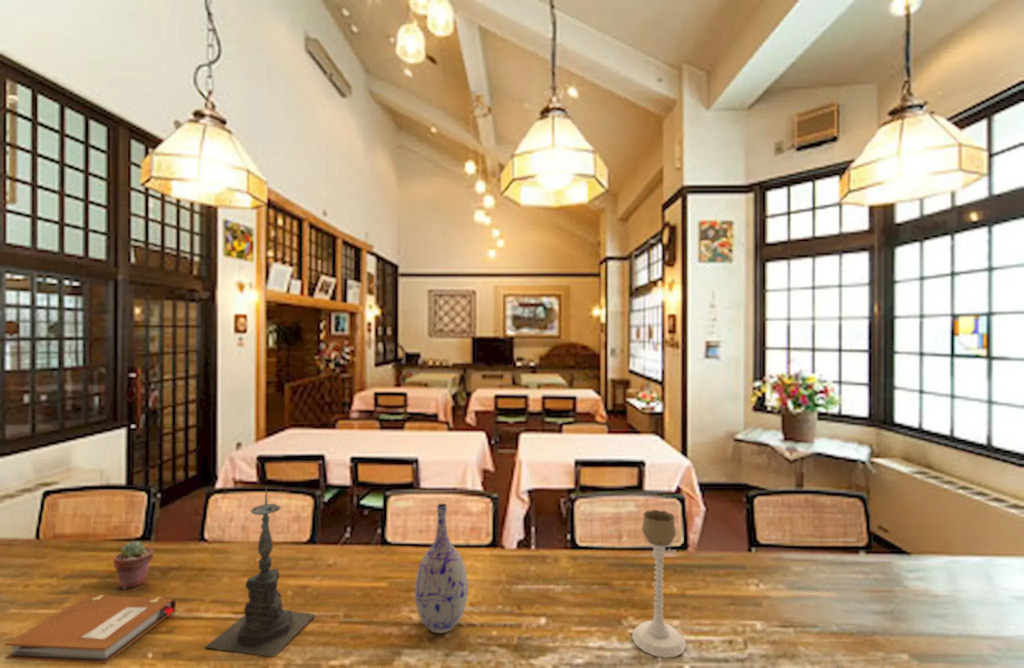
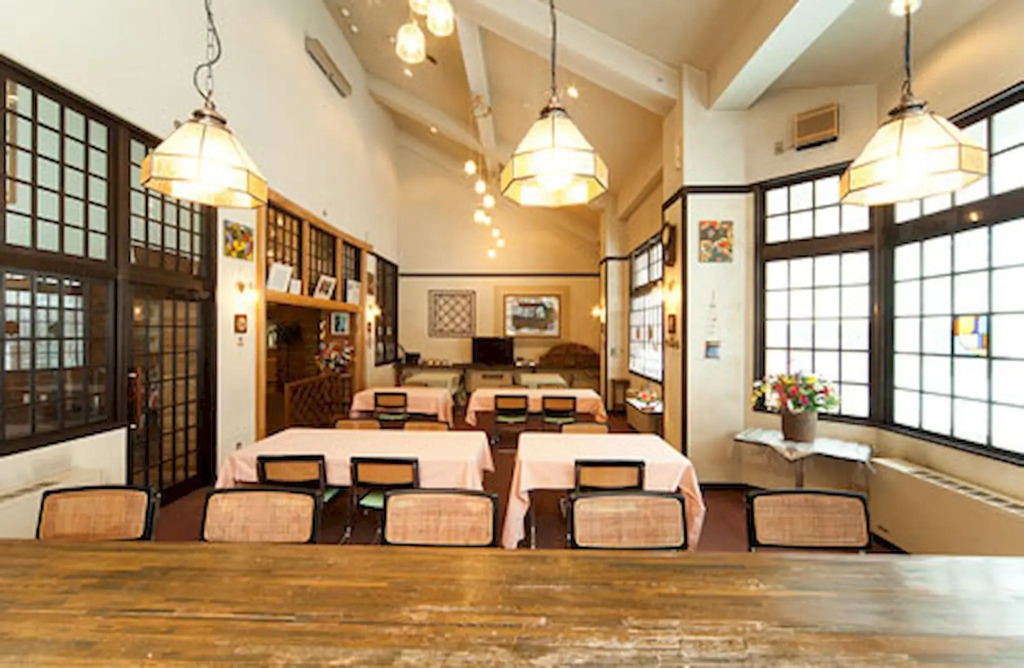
- potted succulent (133, 562)
- notebook (100, 624)
- candle holder (658, 577)
- candle holder (263, 559)
- vase (441, 565)
